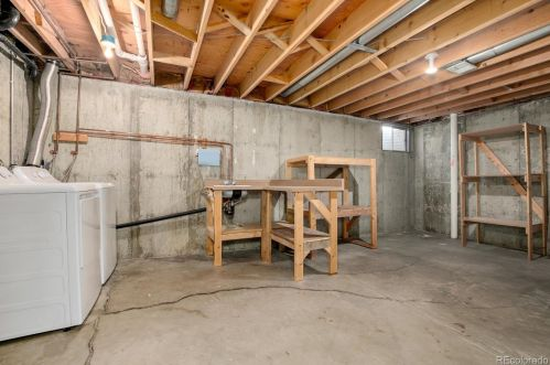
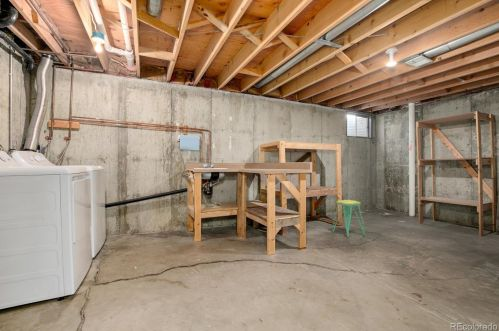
+ stool (348, 216)
